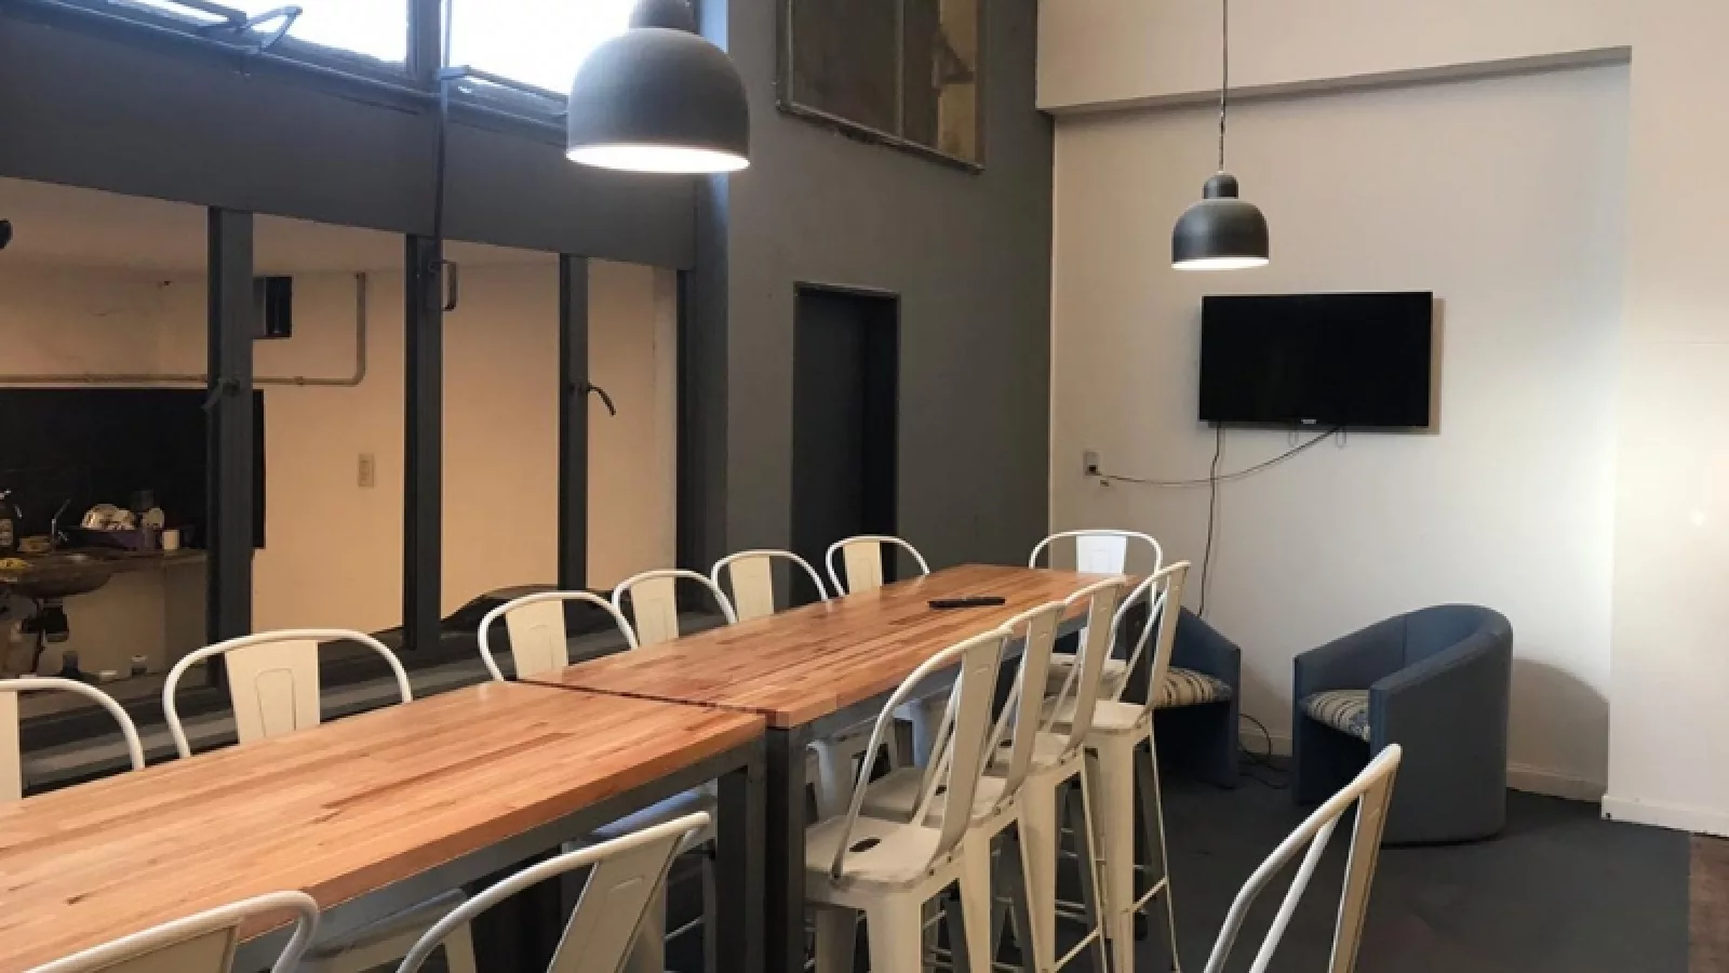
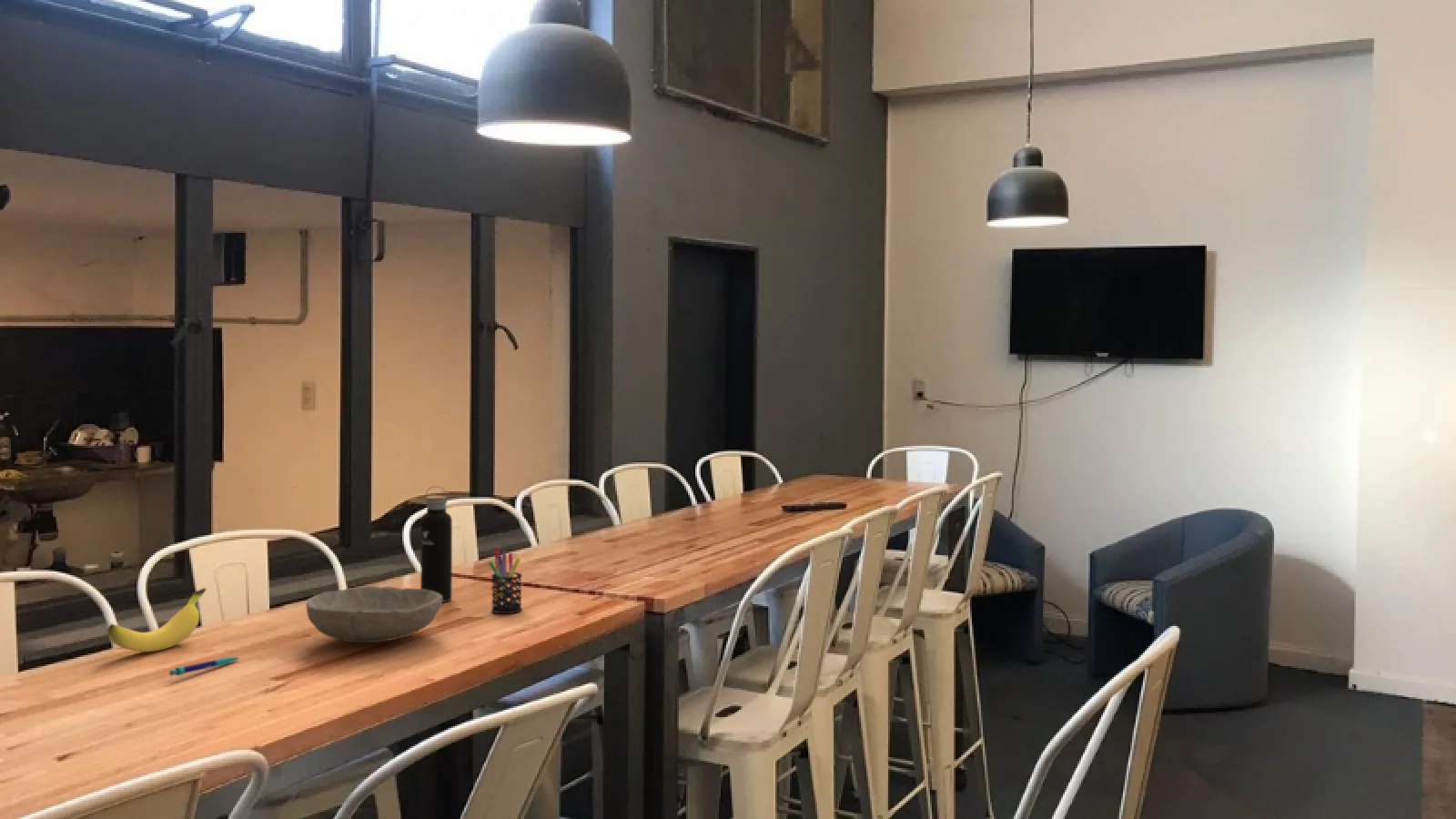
+ bowl (375, 618)
+ pen (207, 664)
+ water bottle (436, 542)
+ pen holder (502, 580)
+ banana (163, 625)
